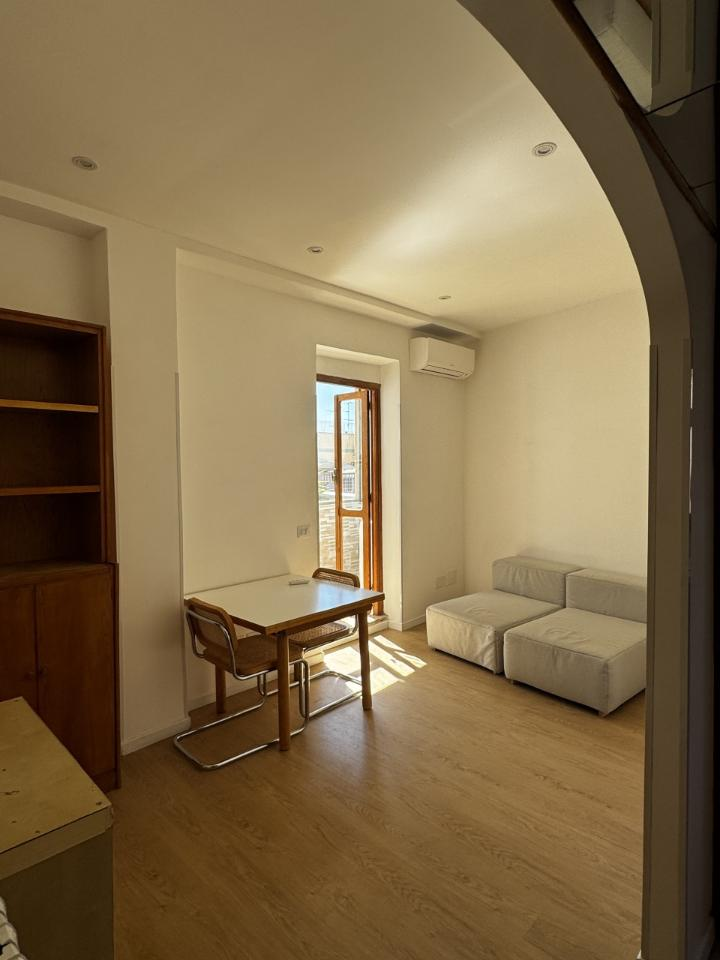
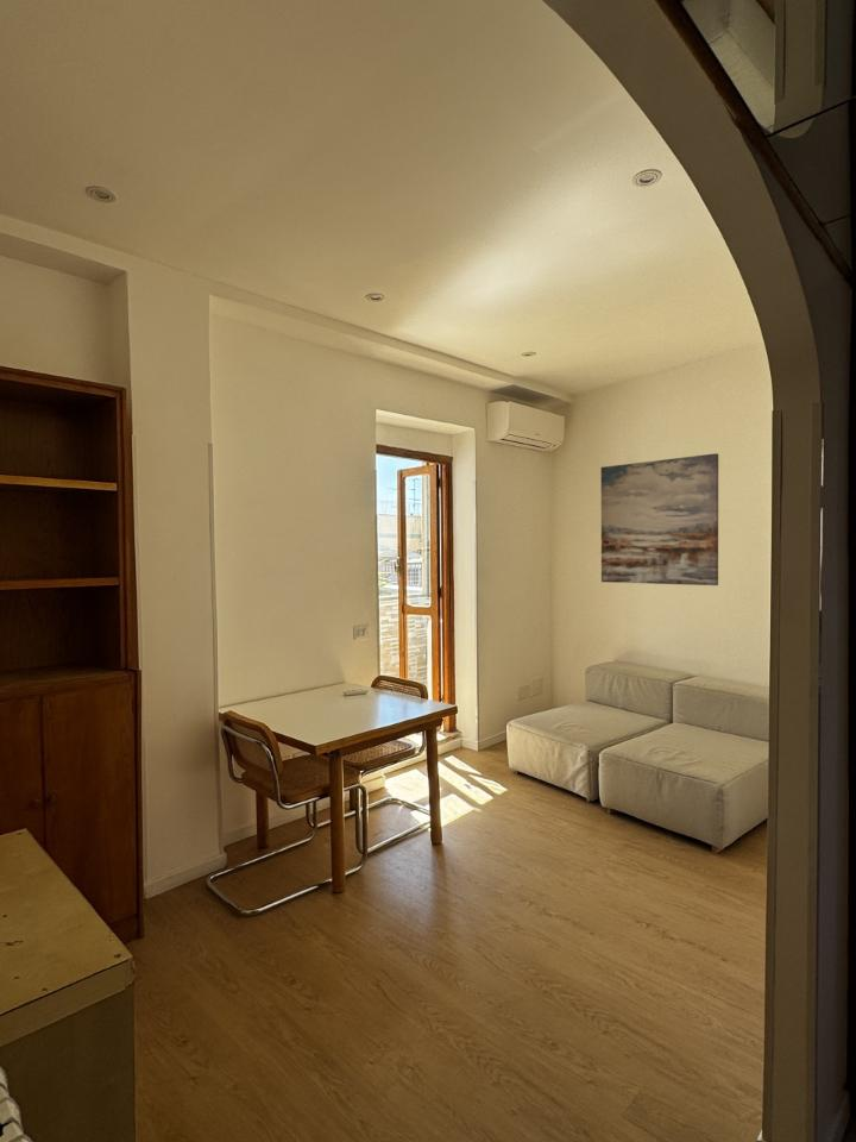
+ wall art (655, 522)
